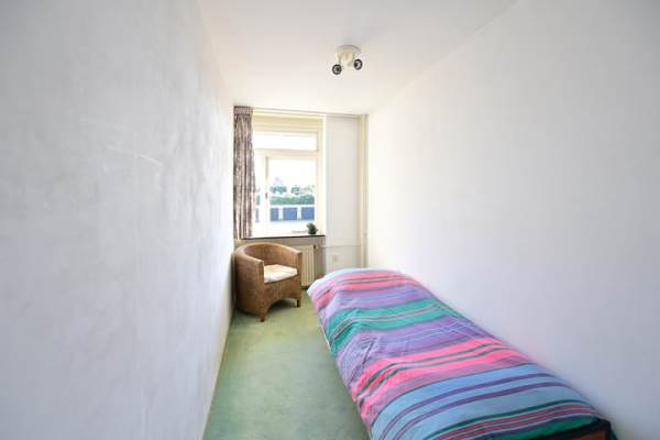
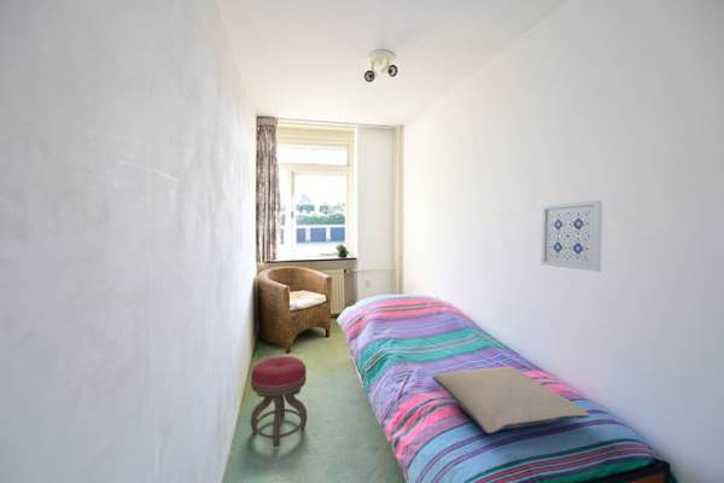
+ pillow (501, 394)
+ stool (279, 396)
+ wall art (568, 235)
